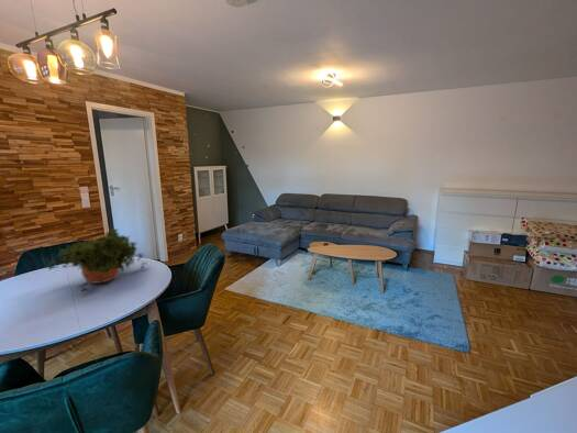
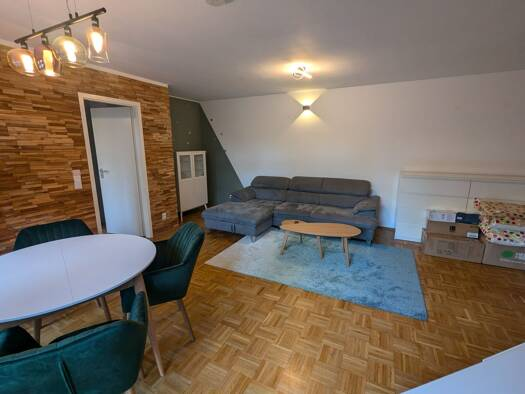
- potted plant (101, 256)
